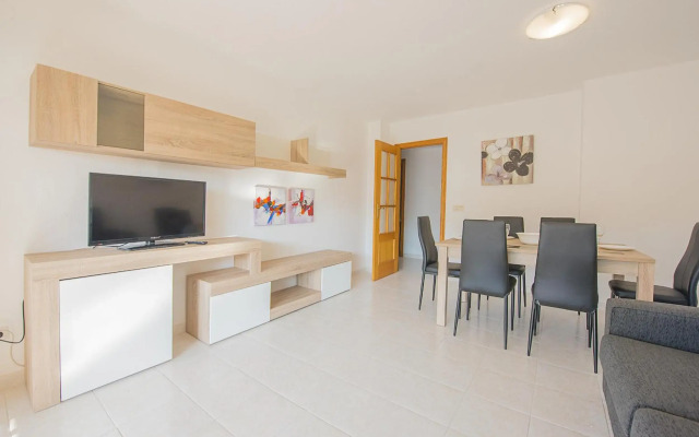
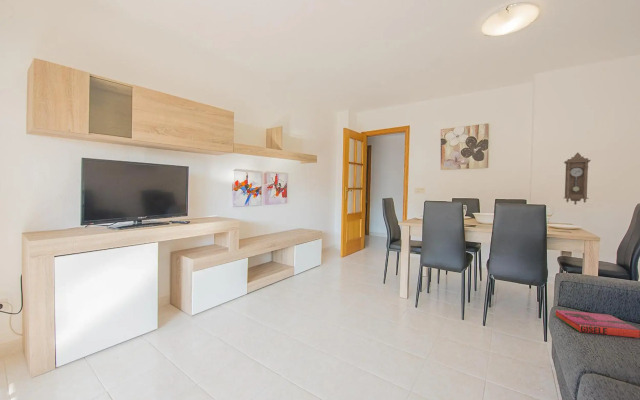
+ hardback book (595, 322)
+ pendulum clock (576, 178)
